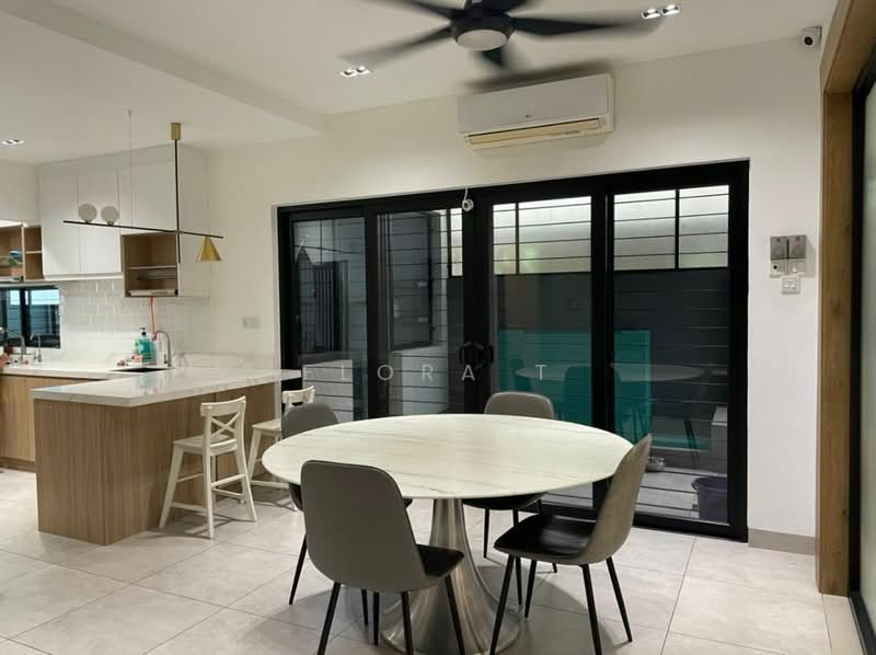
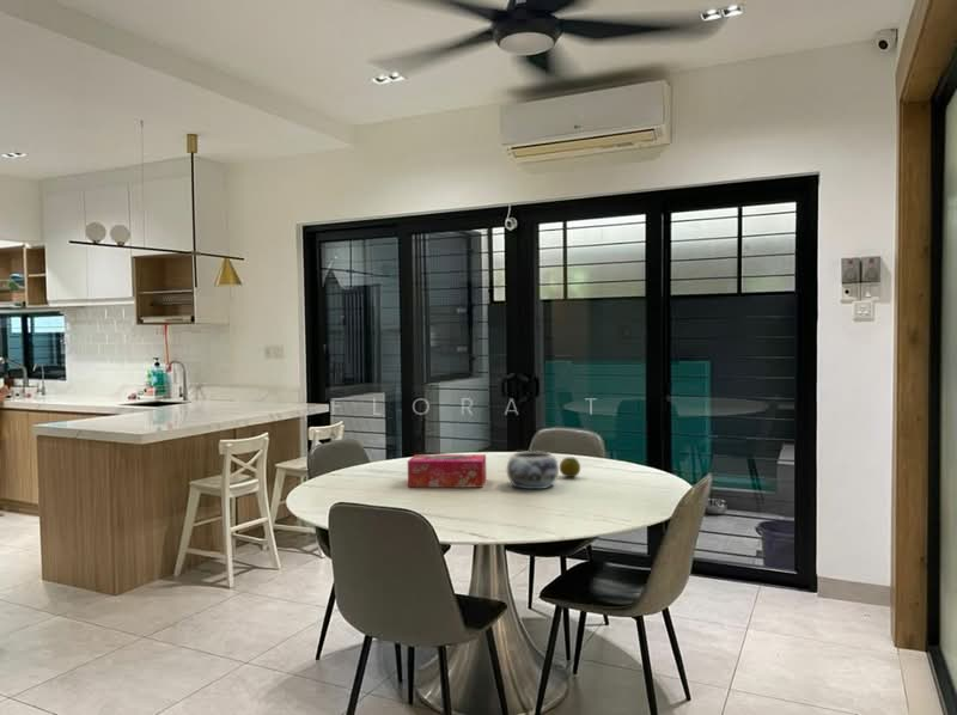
+ fruit (569, 466)
+ decorative bowl (532, 469)
+ tissue box (447, 470)
